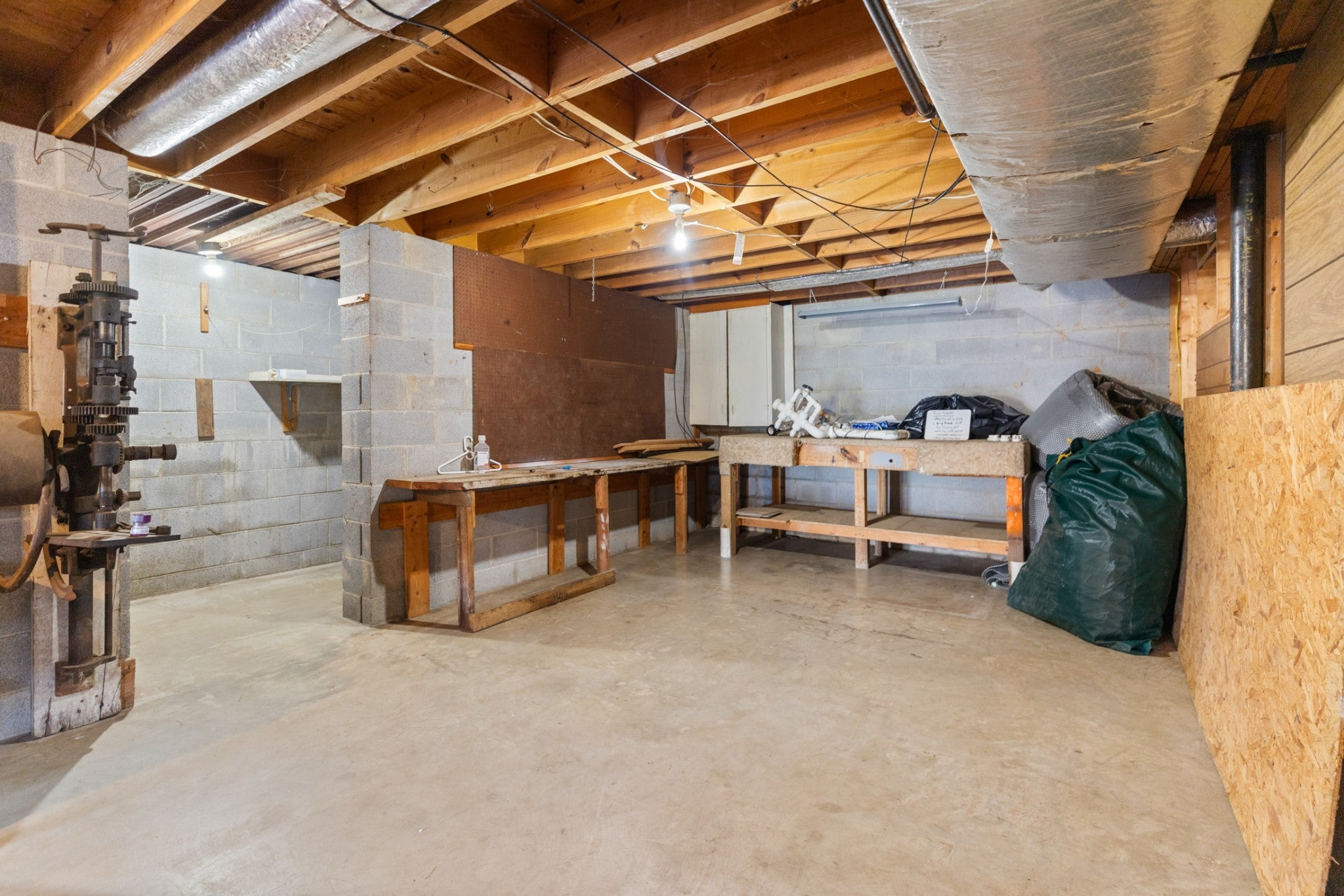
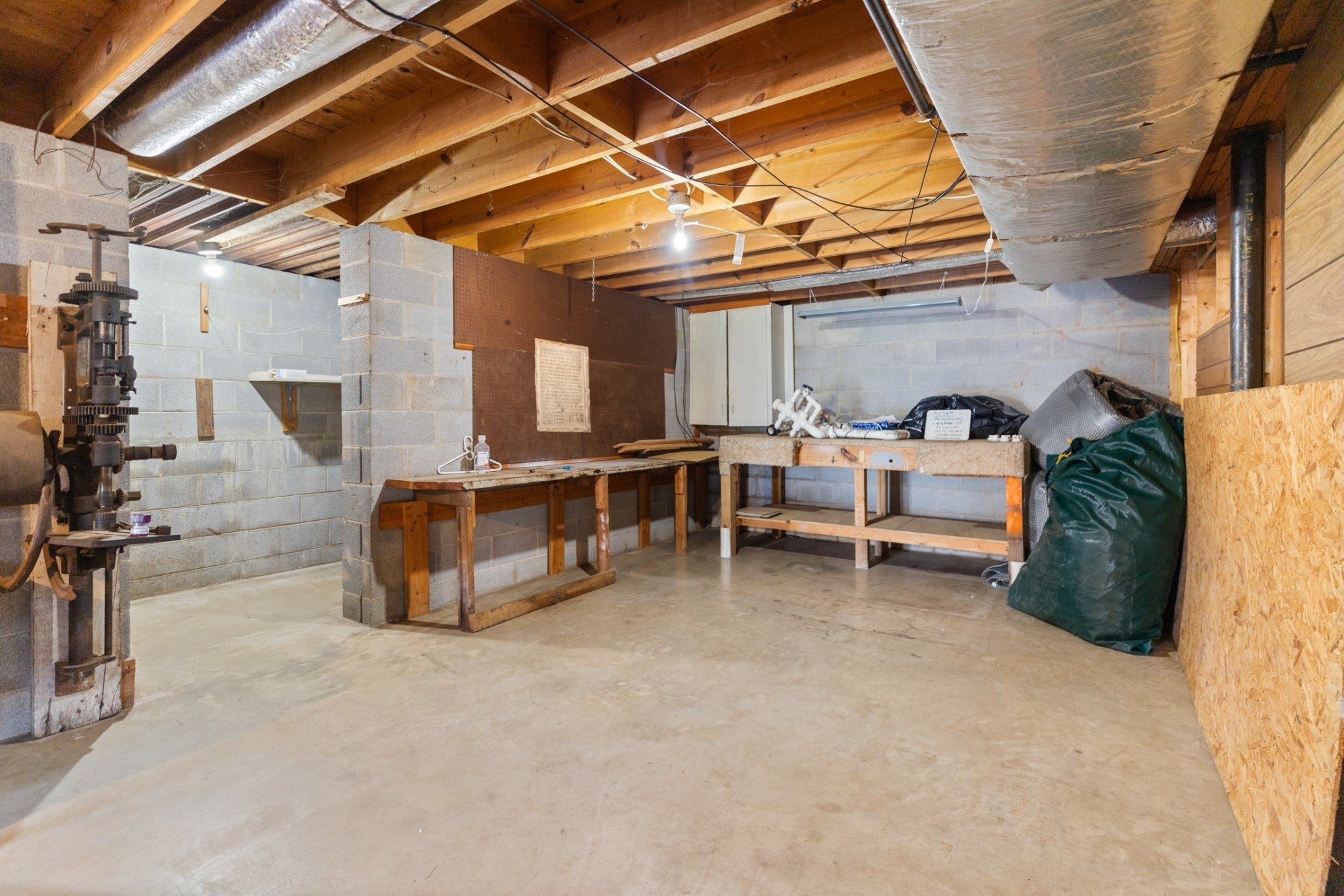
+ stone plaque (564, 387)
